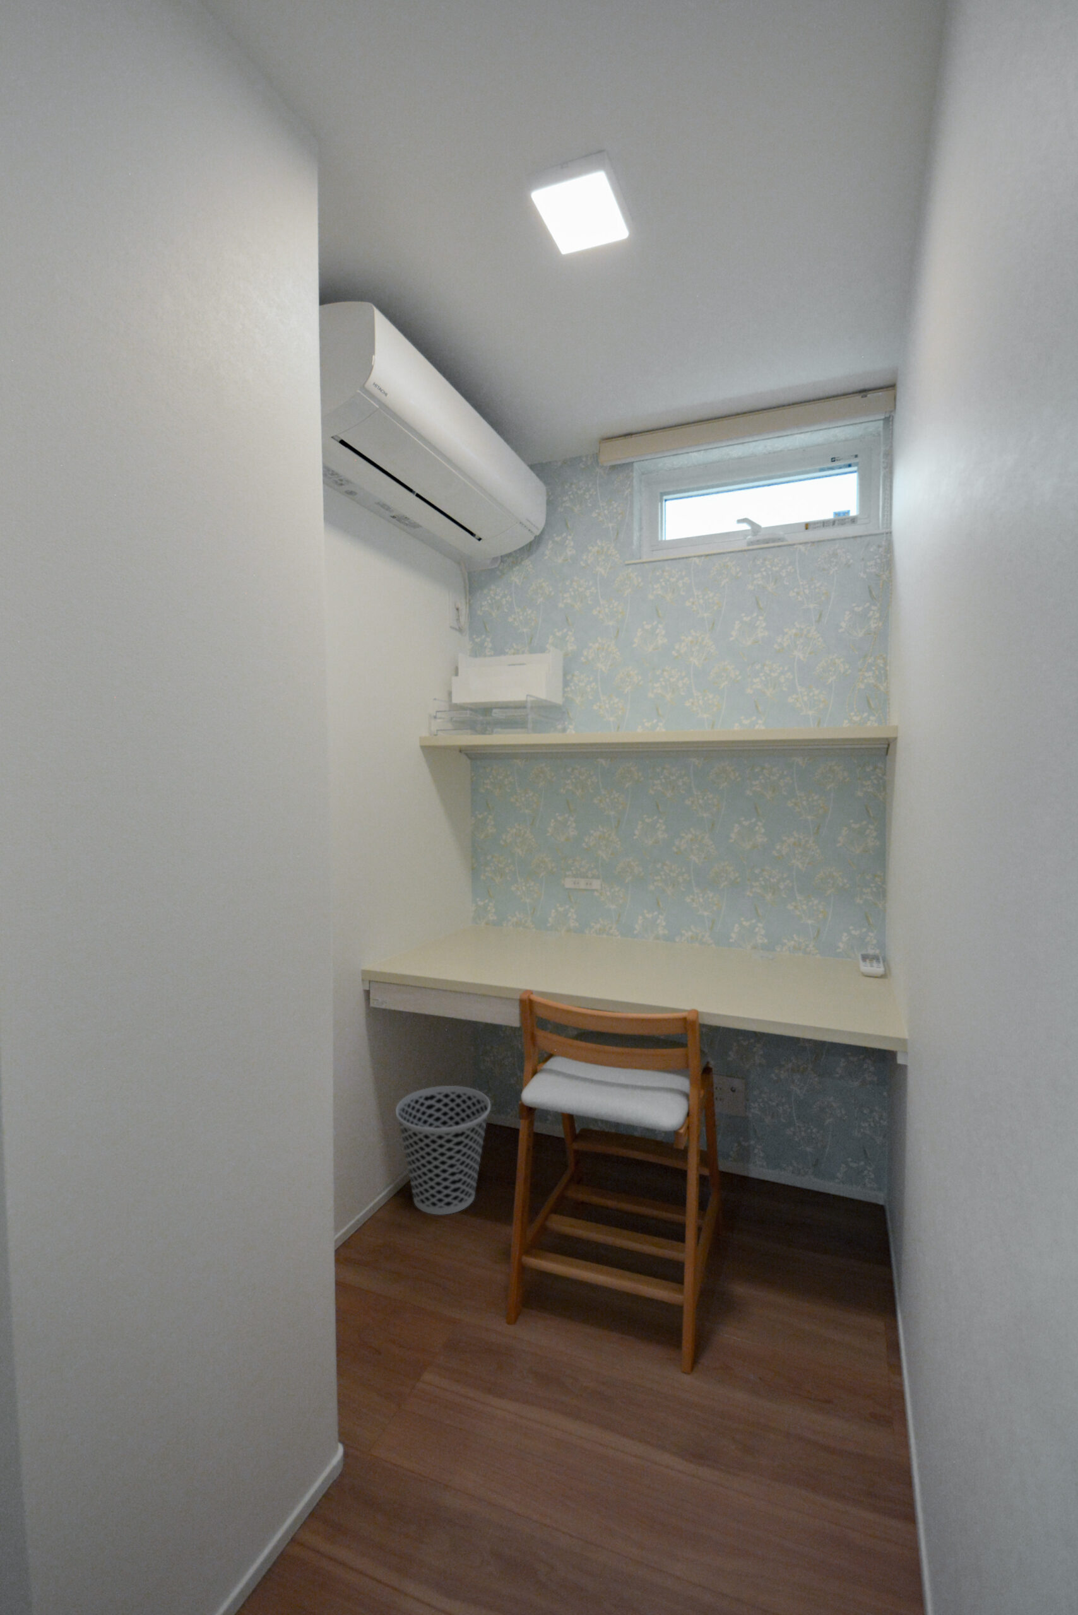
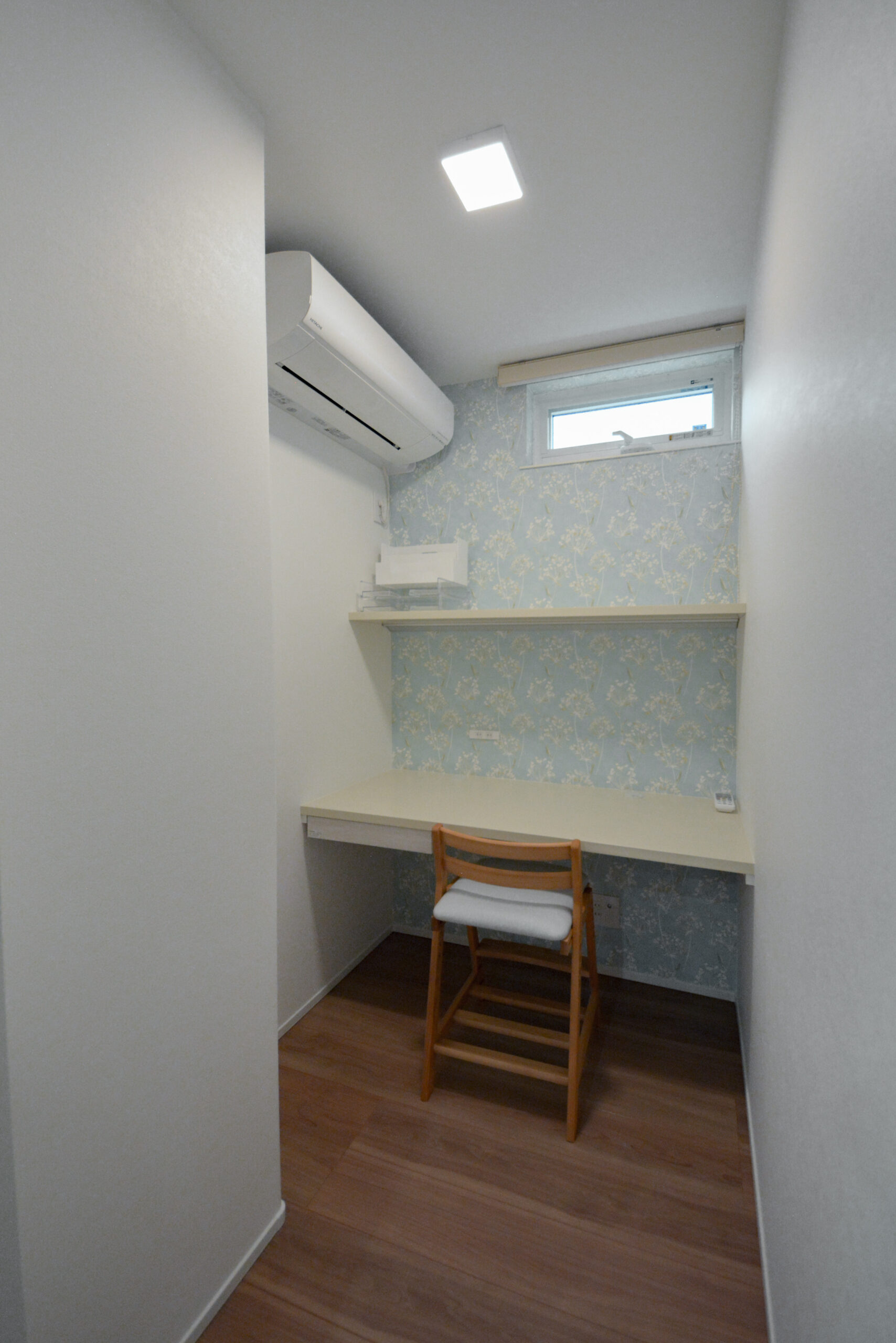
- wastebasket (444, 1151)
